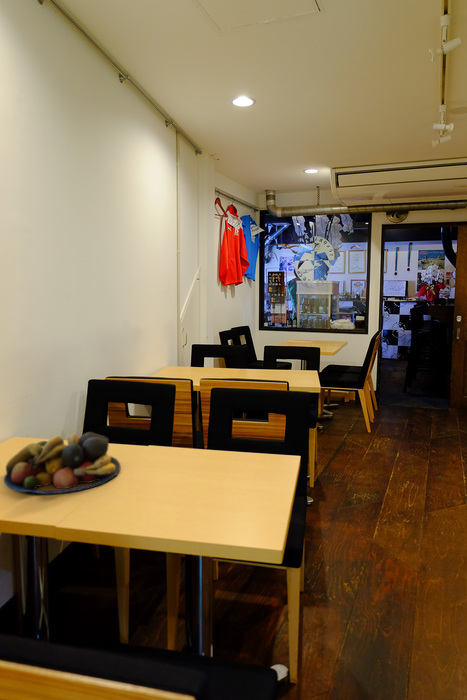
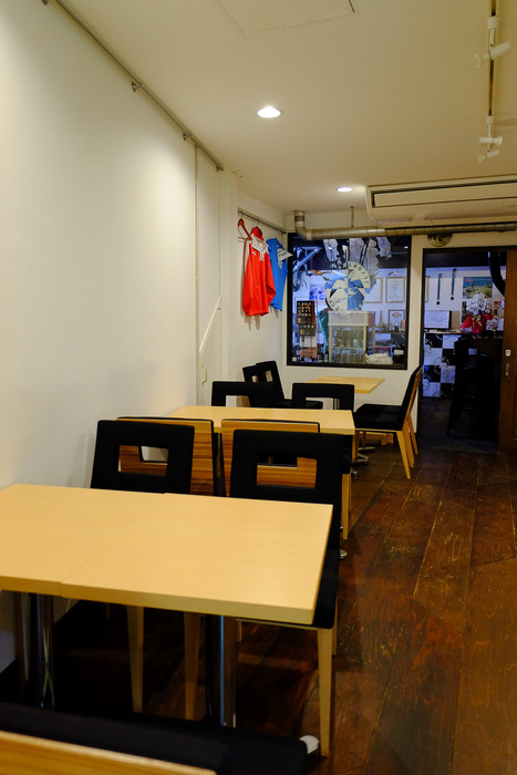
- fruit bowl (62, 454)
